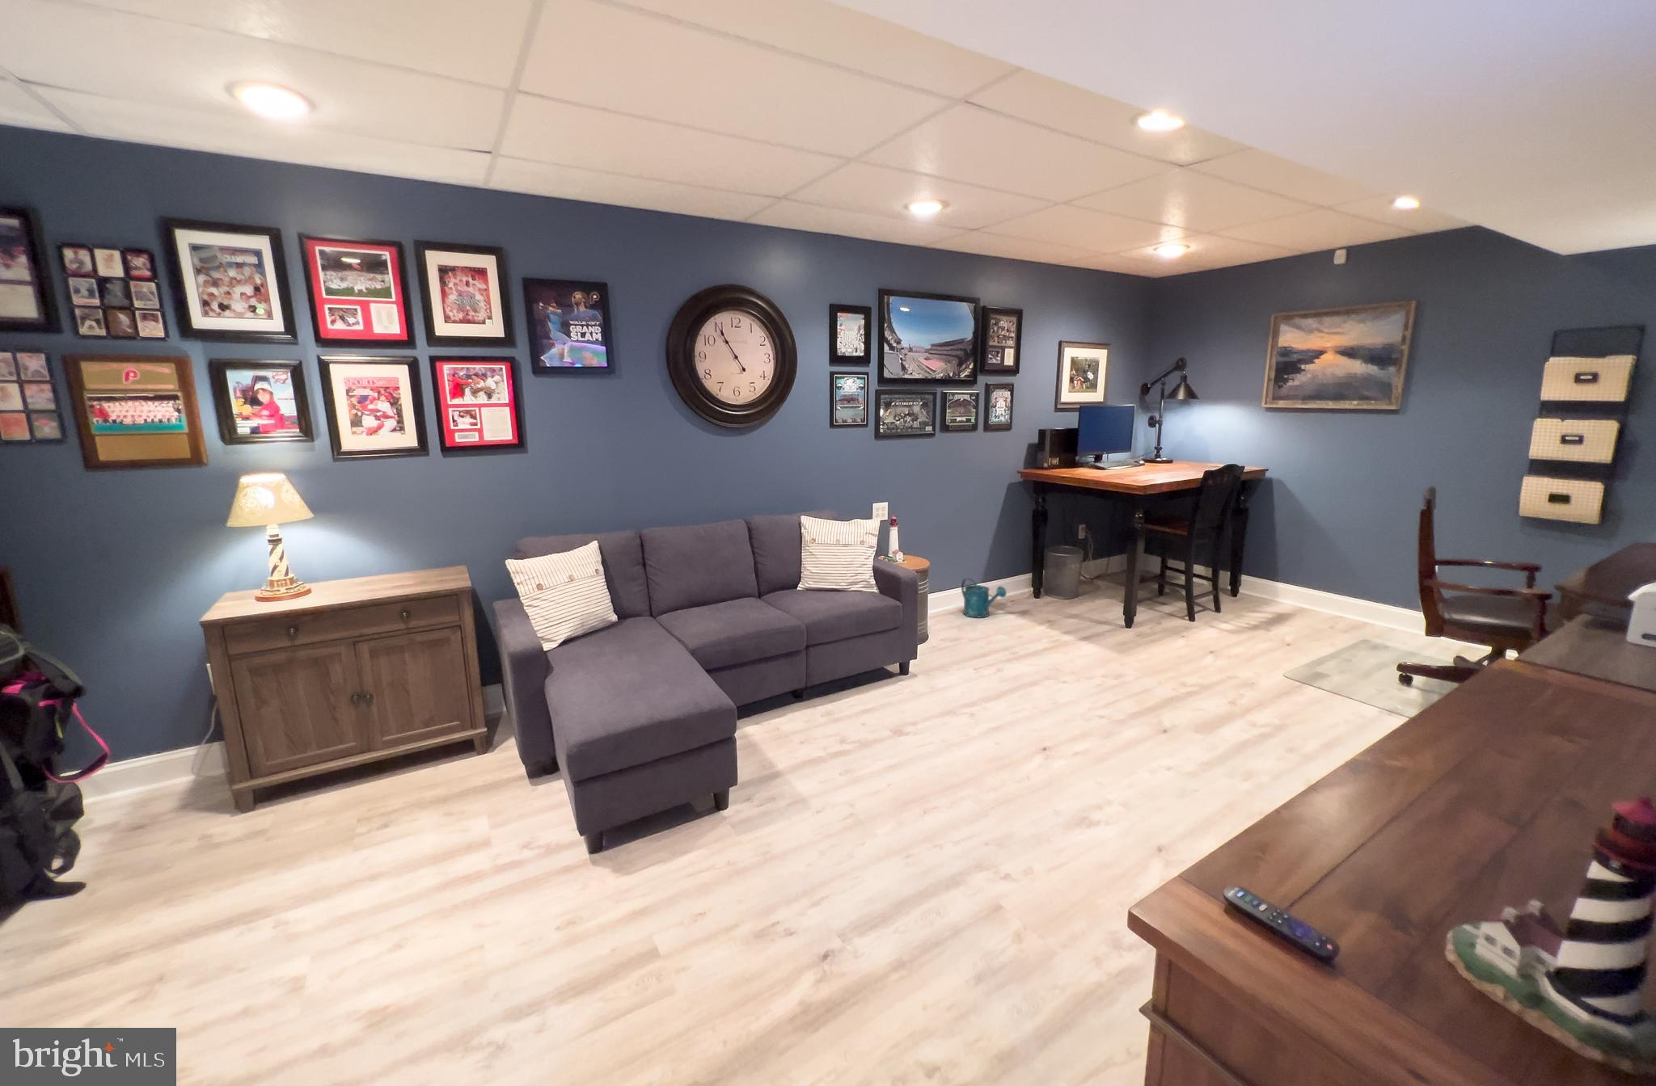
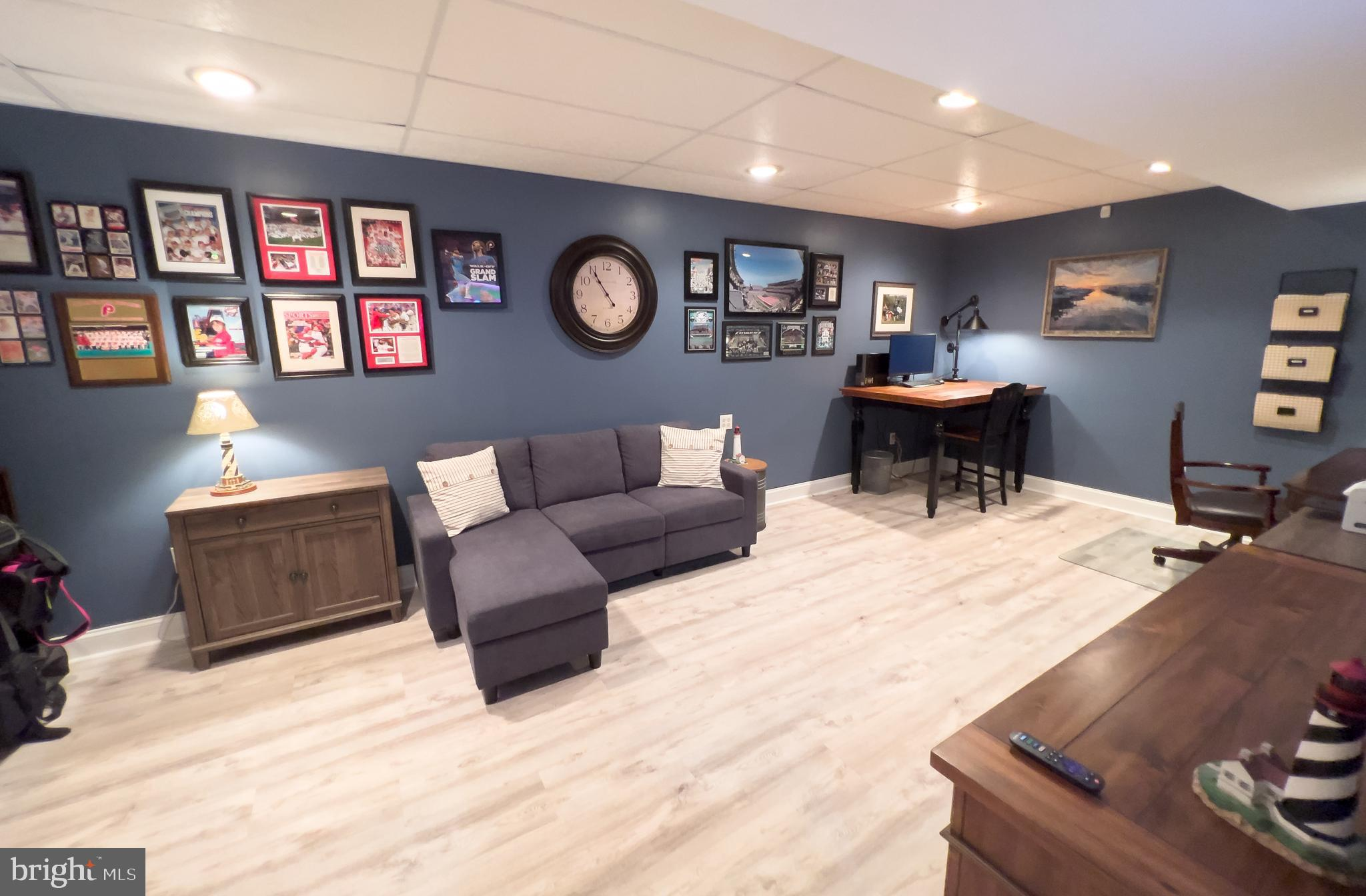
- watering can (982, 599)
